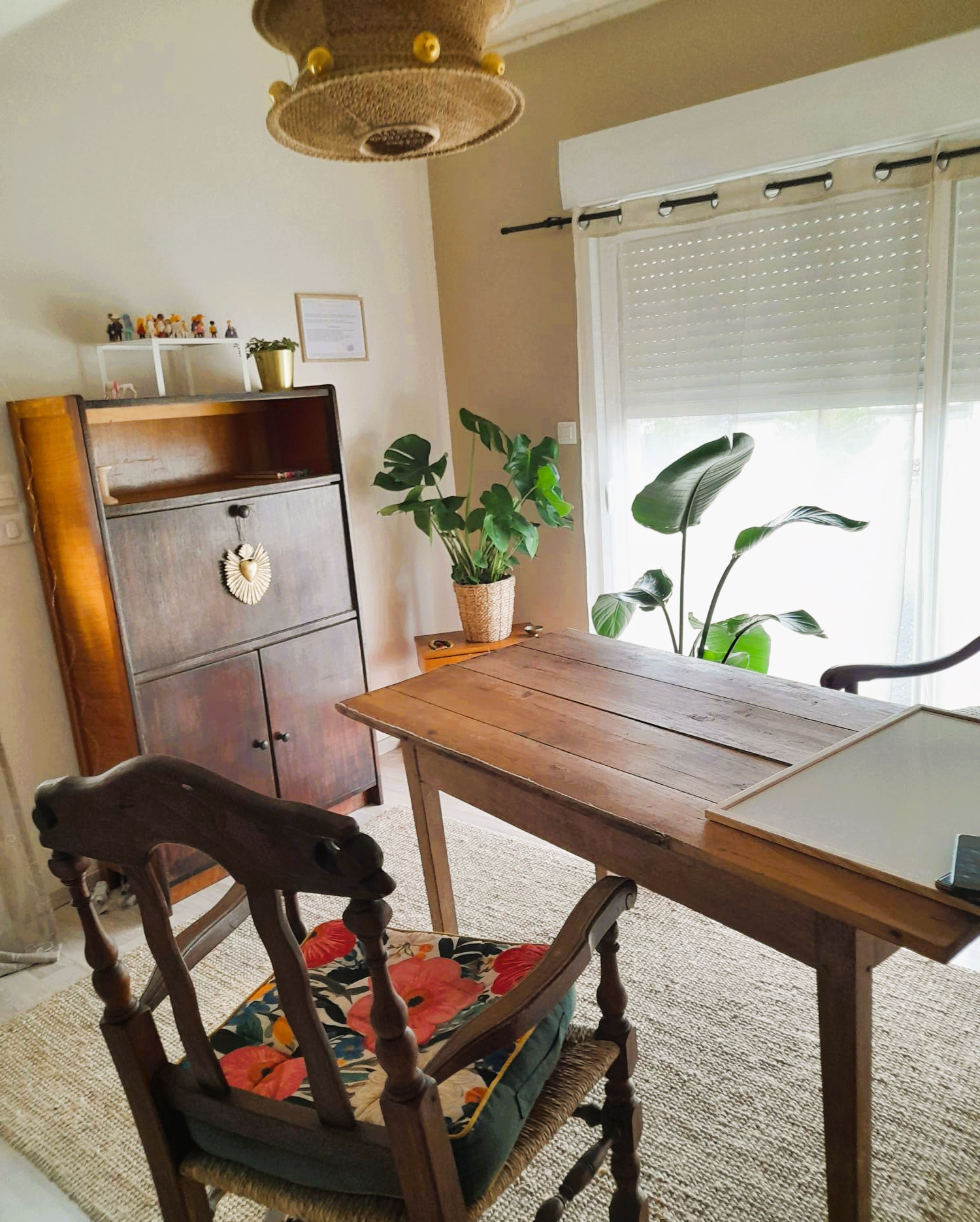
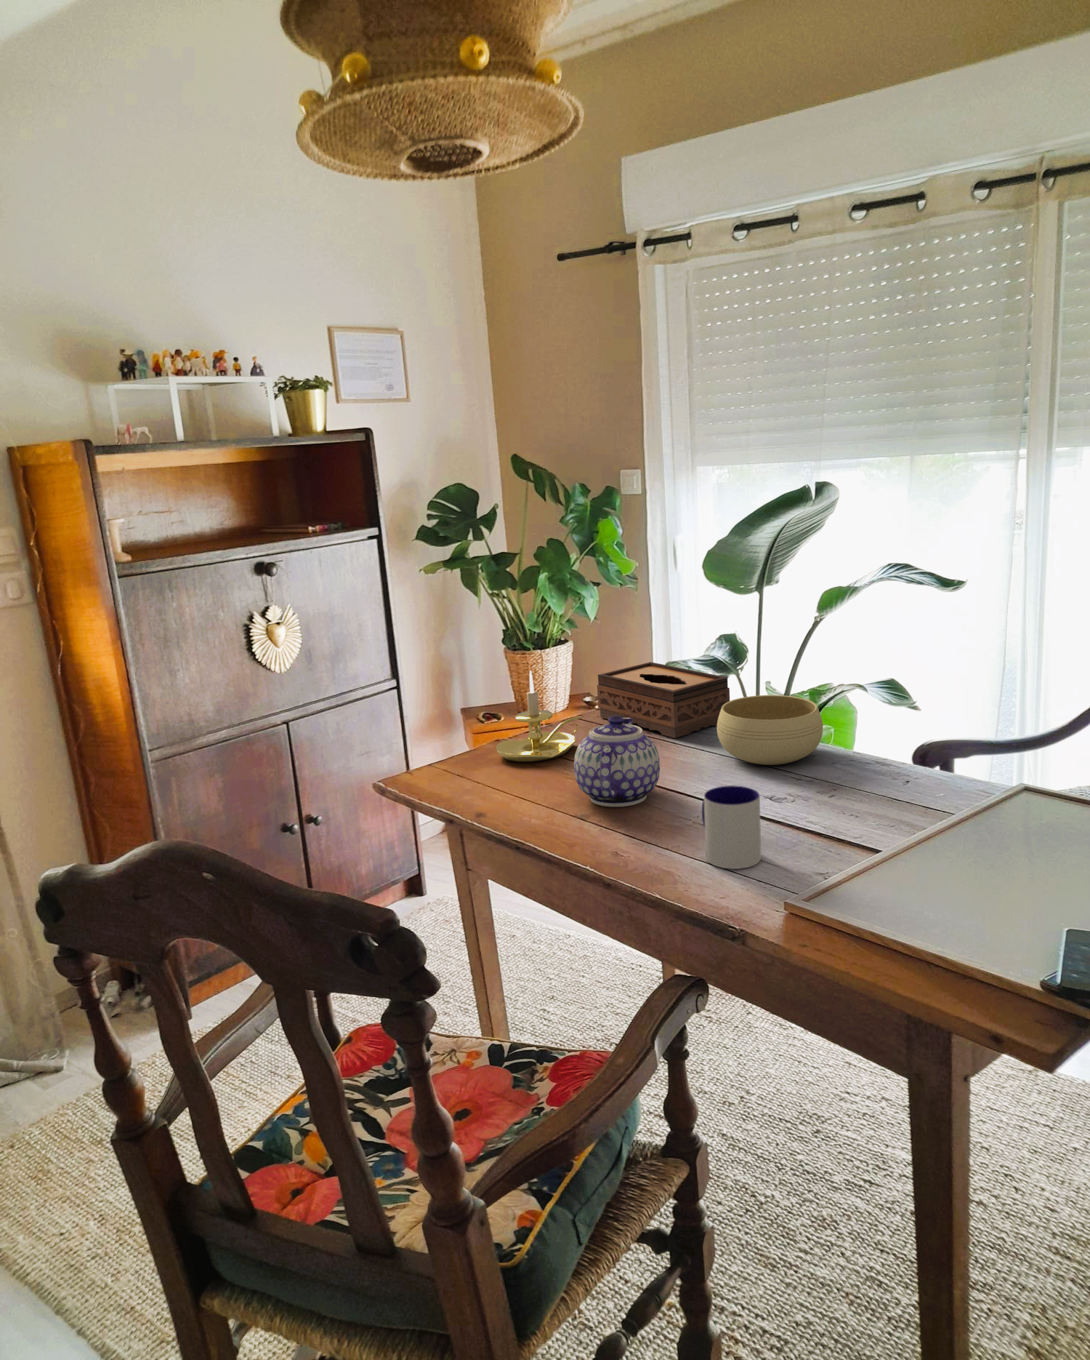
+ mug (726, 822)
+ candle holder (539, 710)
+ teapot (616, 757)
+ bowl (769, 731)
+ tissue box (662, 698)
